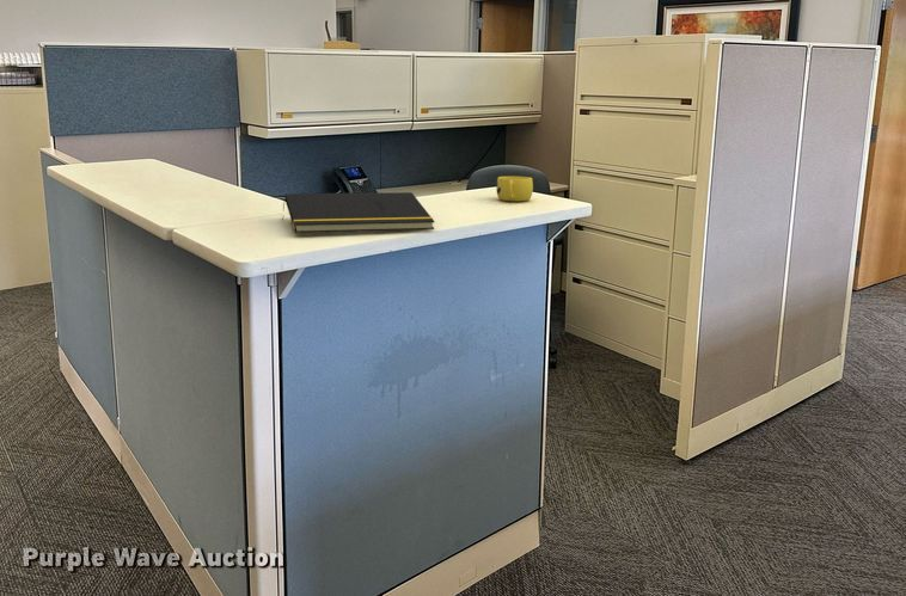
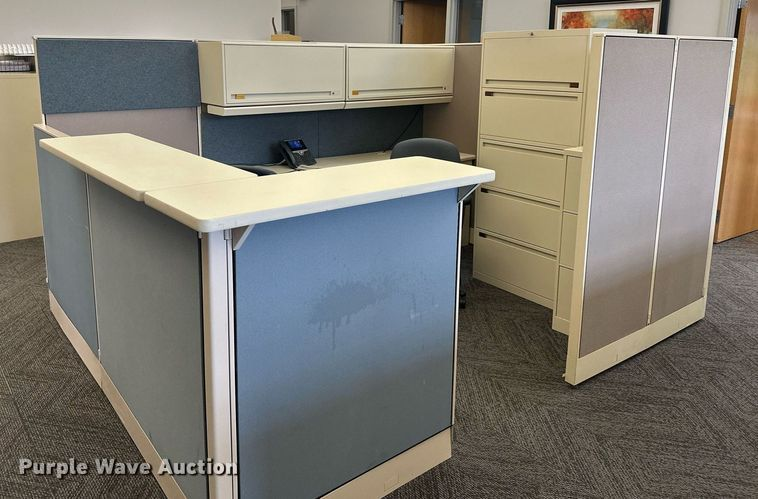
- notepad (357, 210)
- cup (513, 189)
